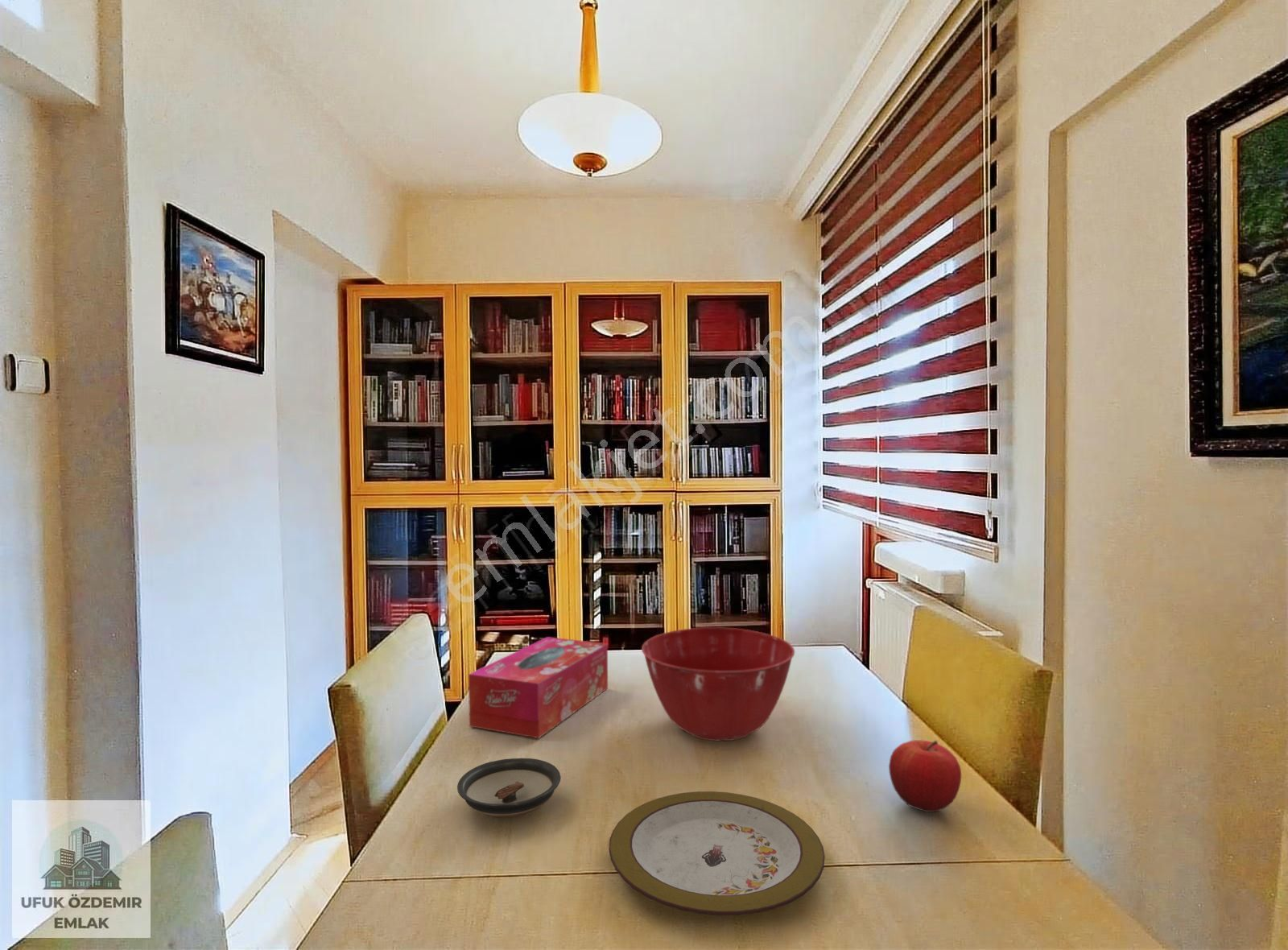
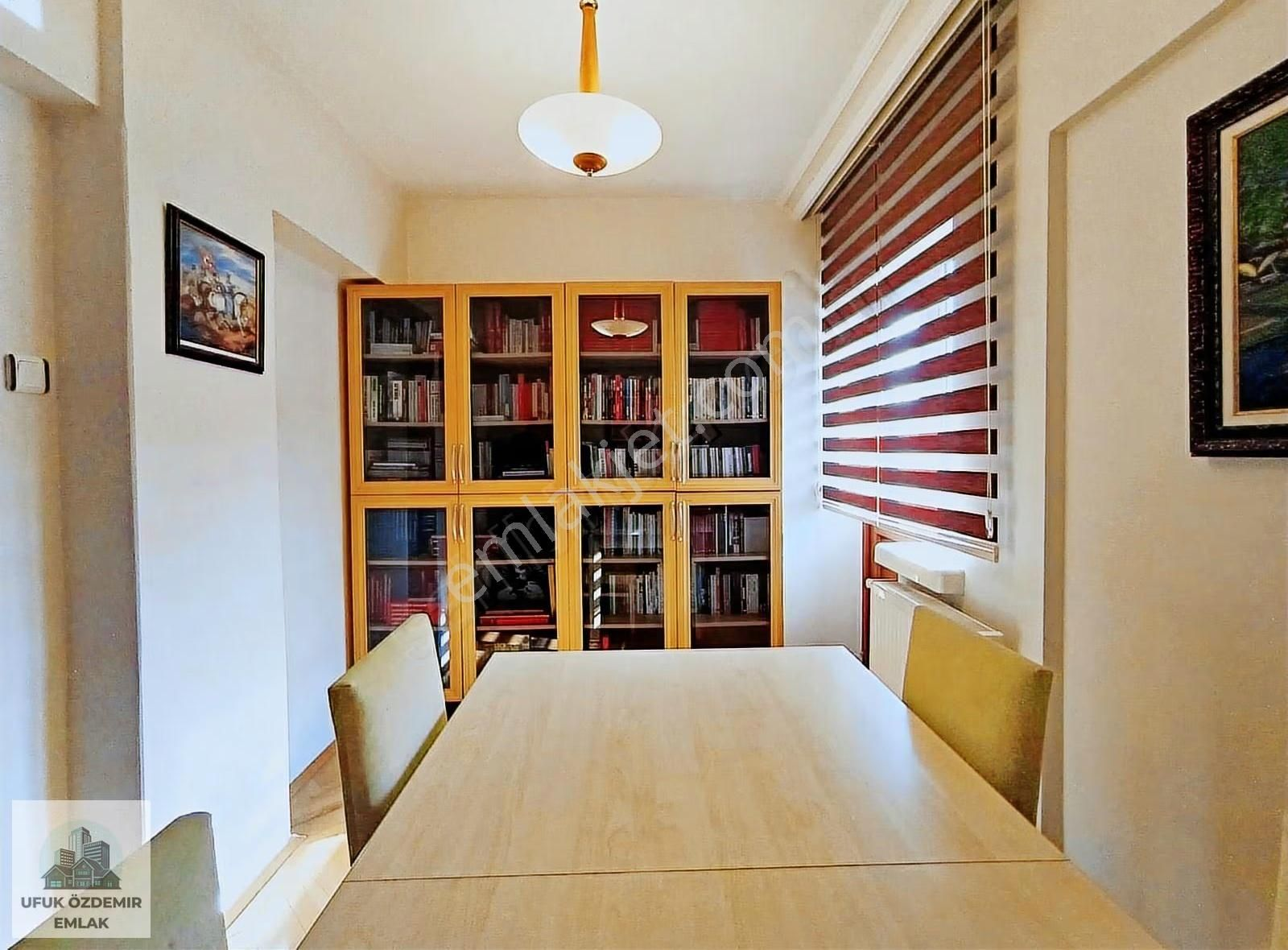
- fruit (924, 772)
- plate (715, 851)
- saucer (510, 791)
- mixing bowl (717, 686)
- tissue box (543, 681)
